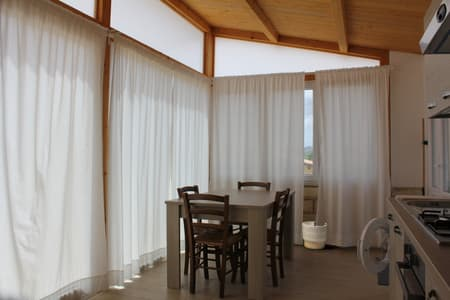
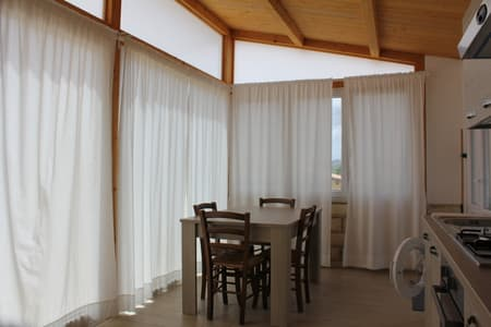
- planter (314, 235)
